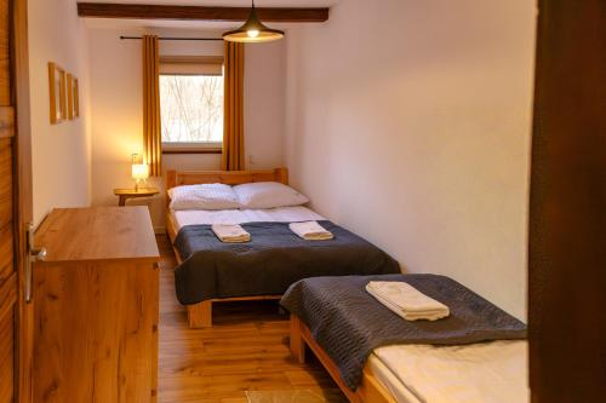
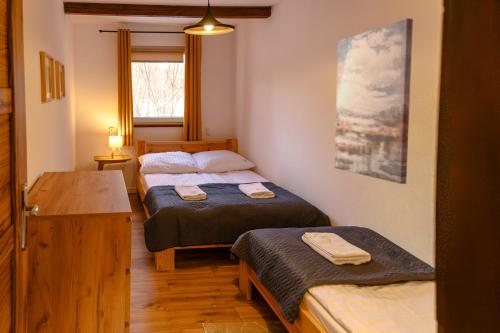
+ wall art (368, 104)
